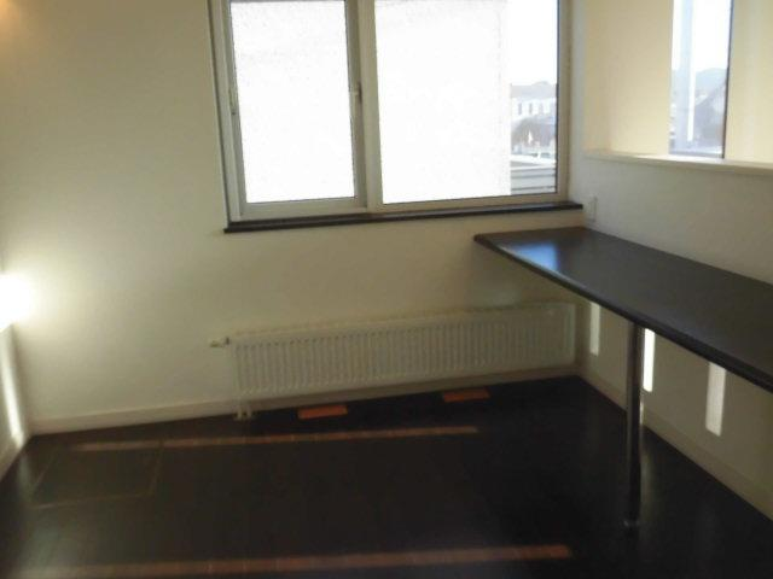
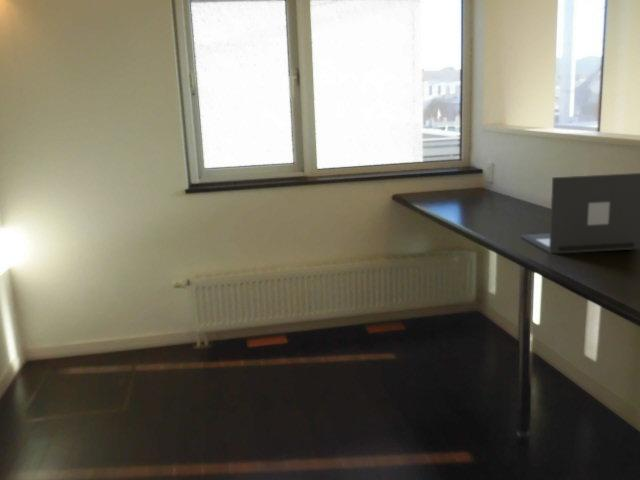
+ laptop (580, 207)
